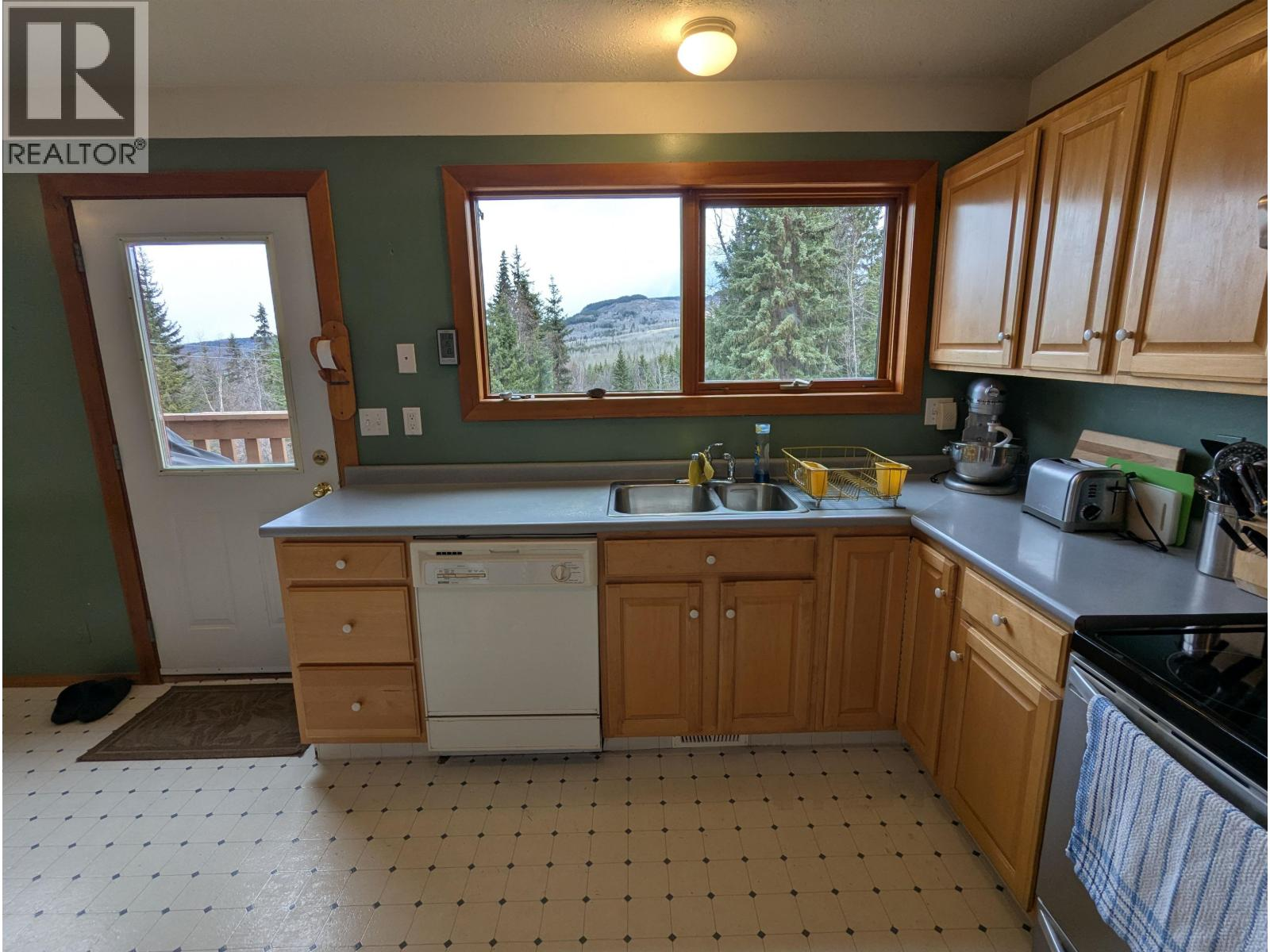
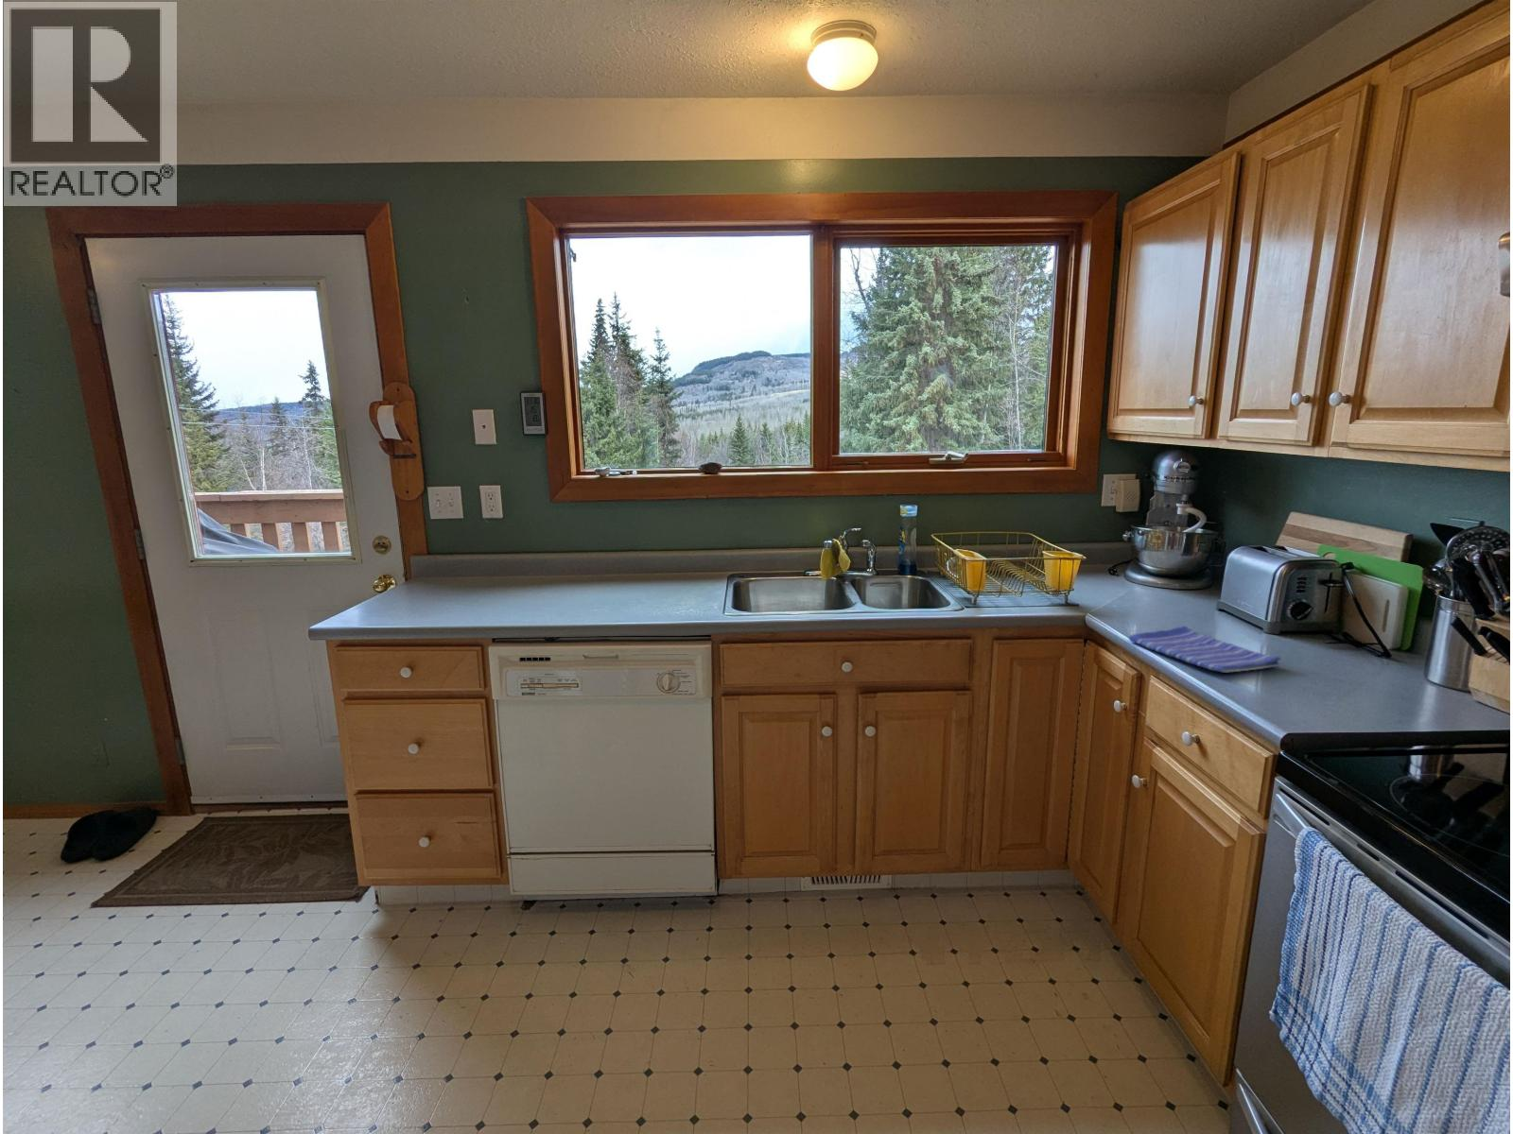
+ dish towel (1200, 647)
